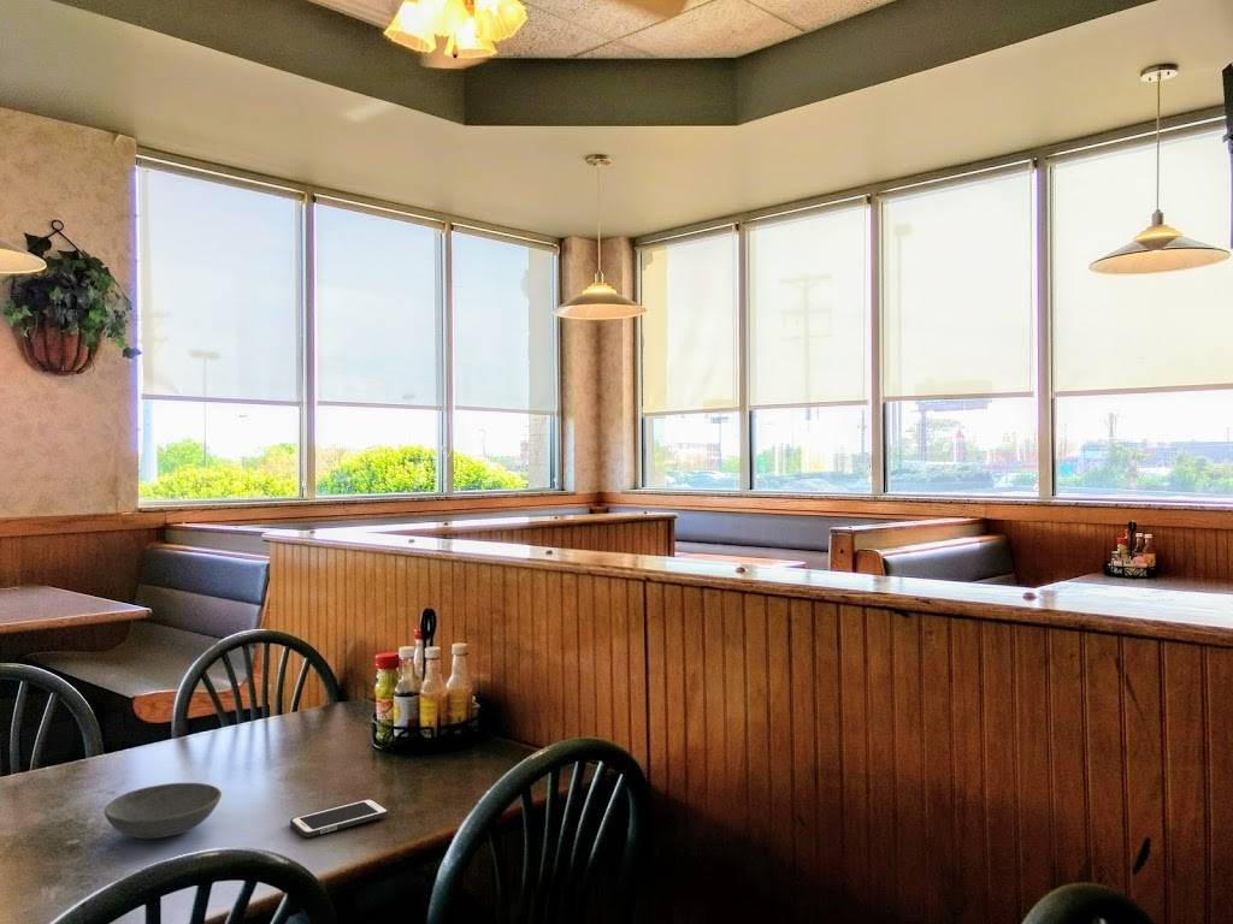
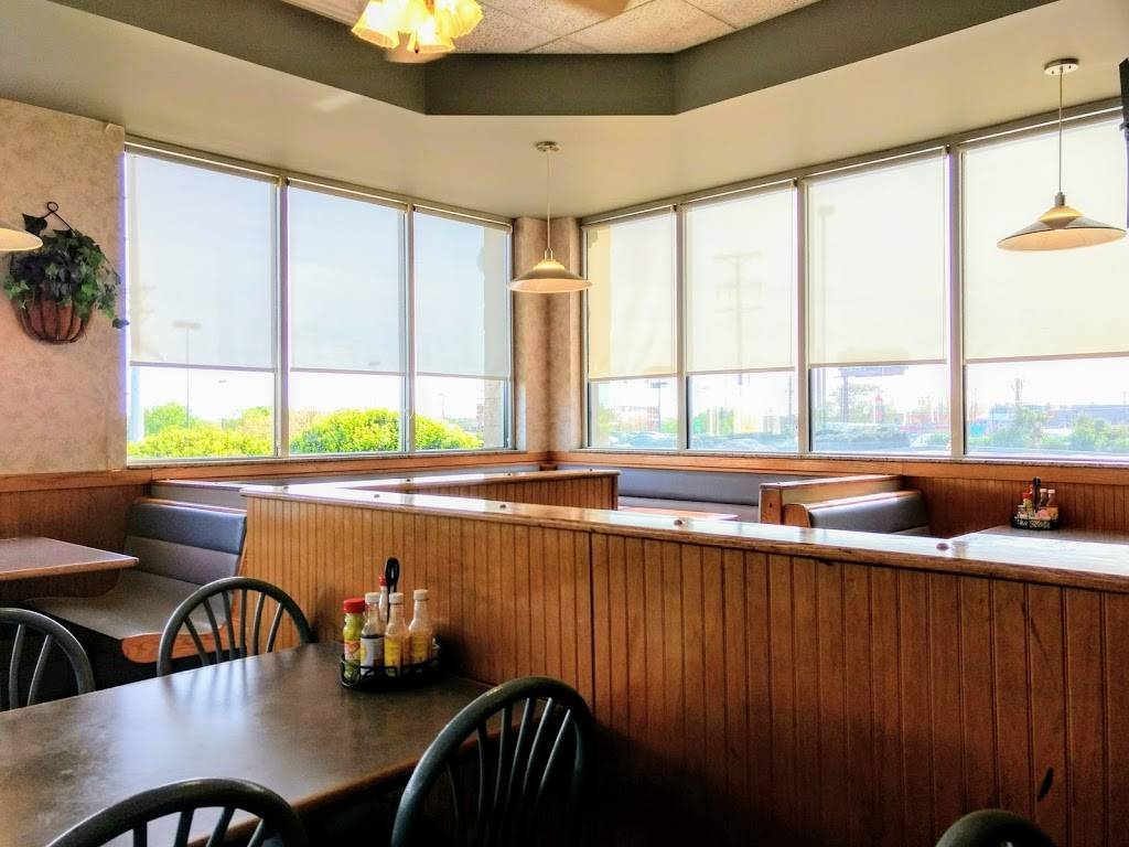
- bowl (164, 815)
- cell phone (340, 817)
